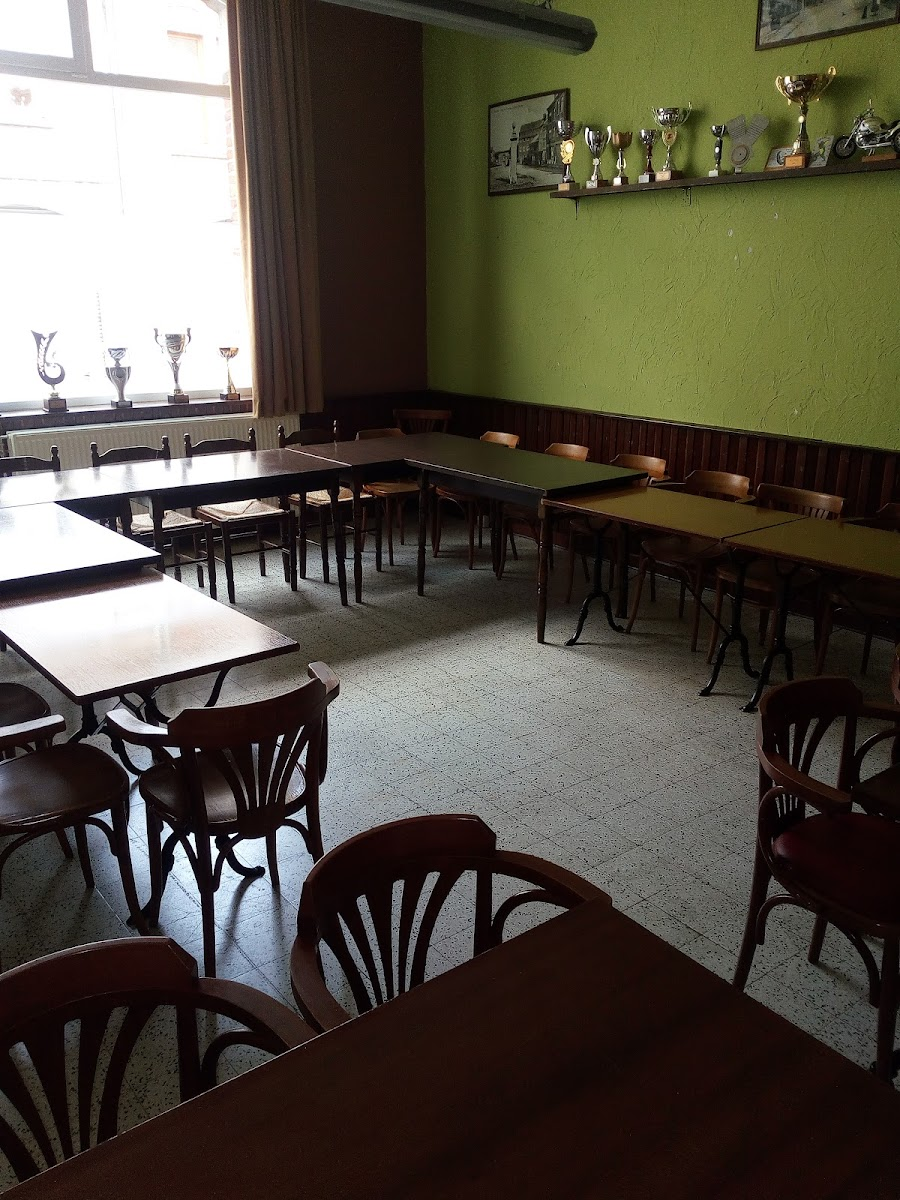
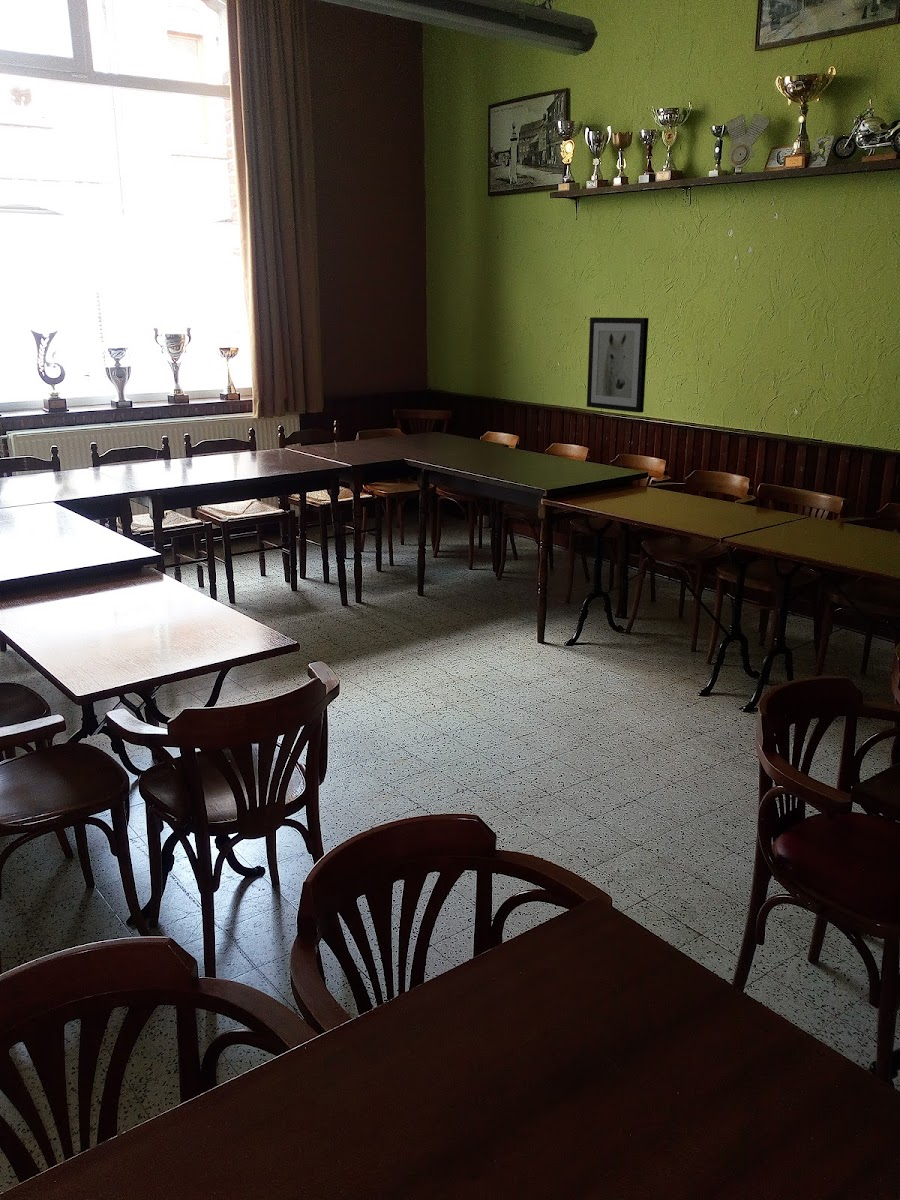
+ wall art (616, 364)
